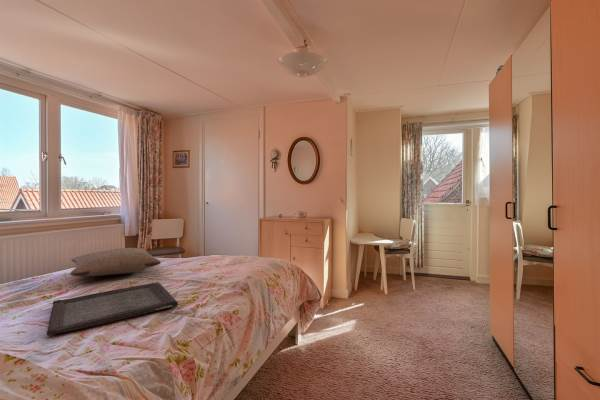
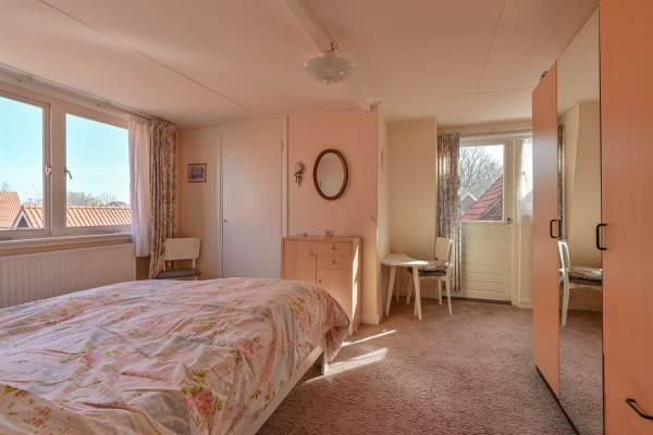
- serving tray (115, 302)
- pillow (115, 261)
